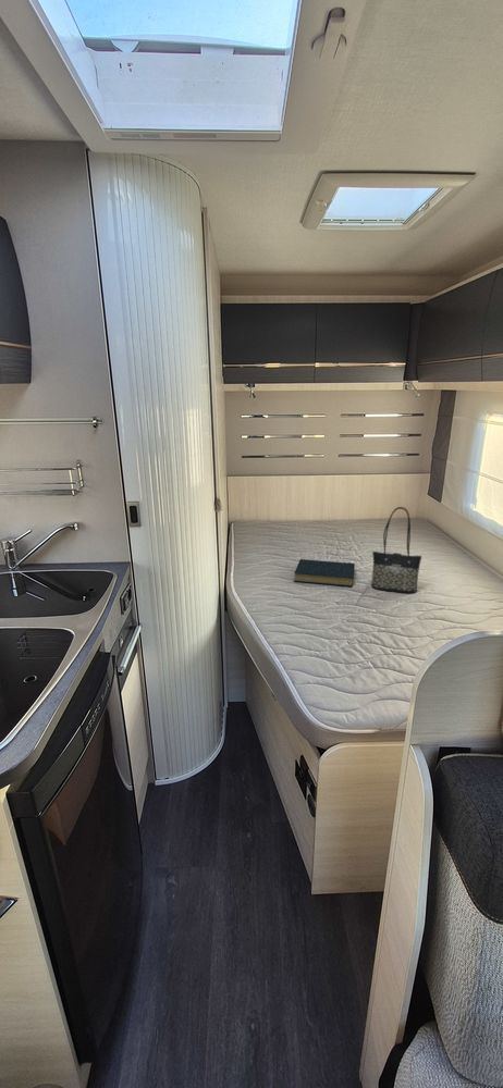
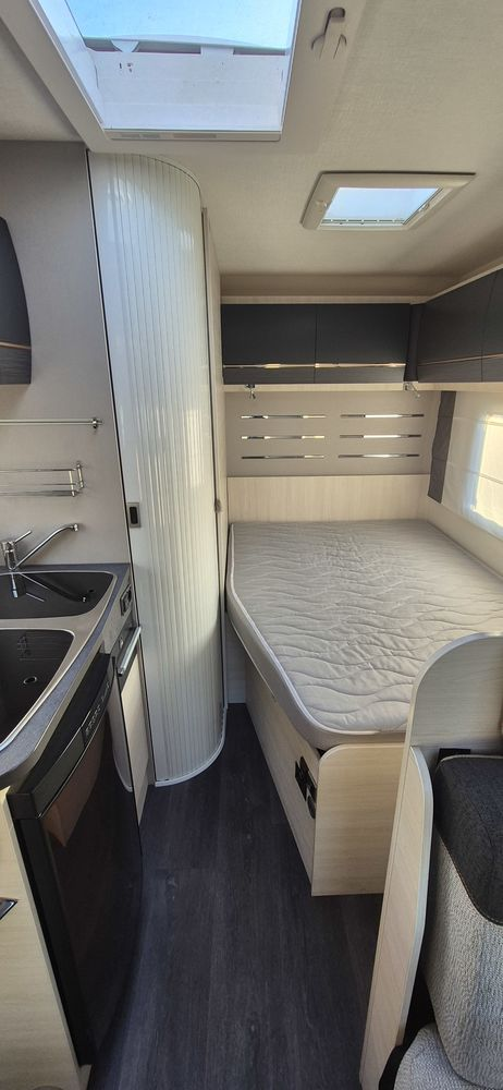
- tote bag (396, 553)
- hardback book (324, 571)
